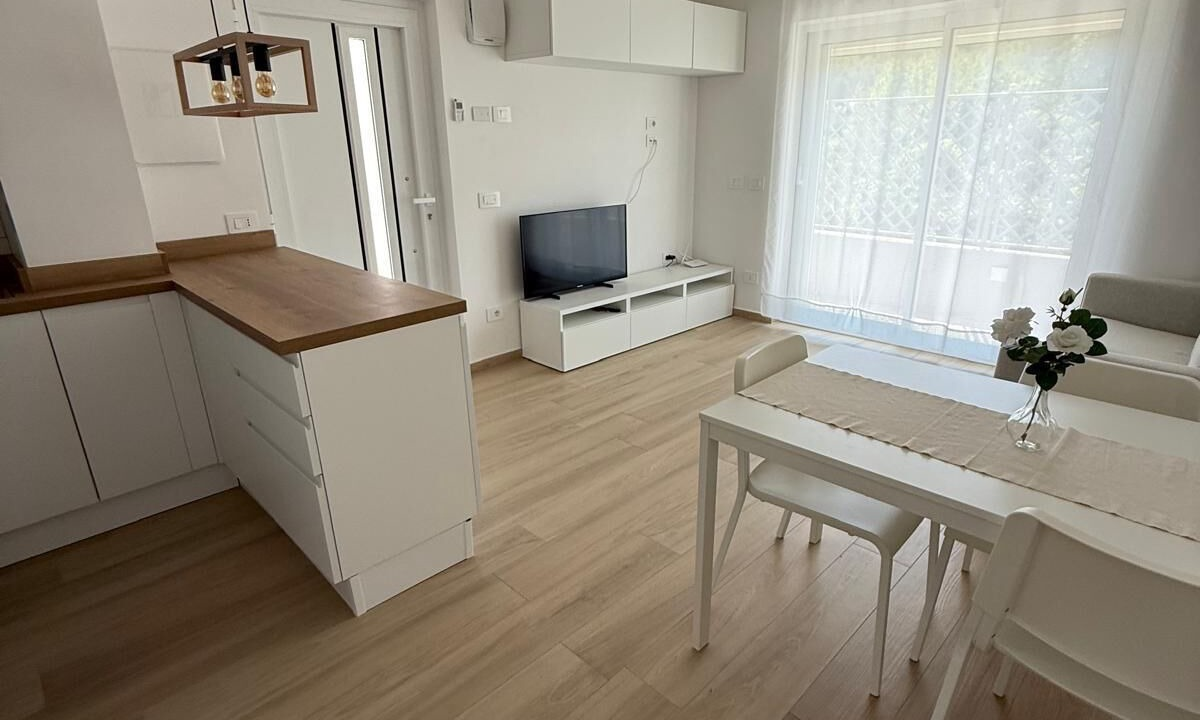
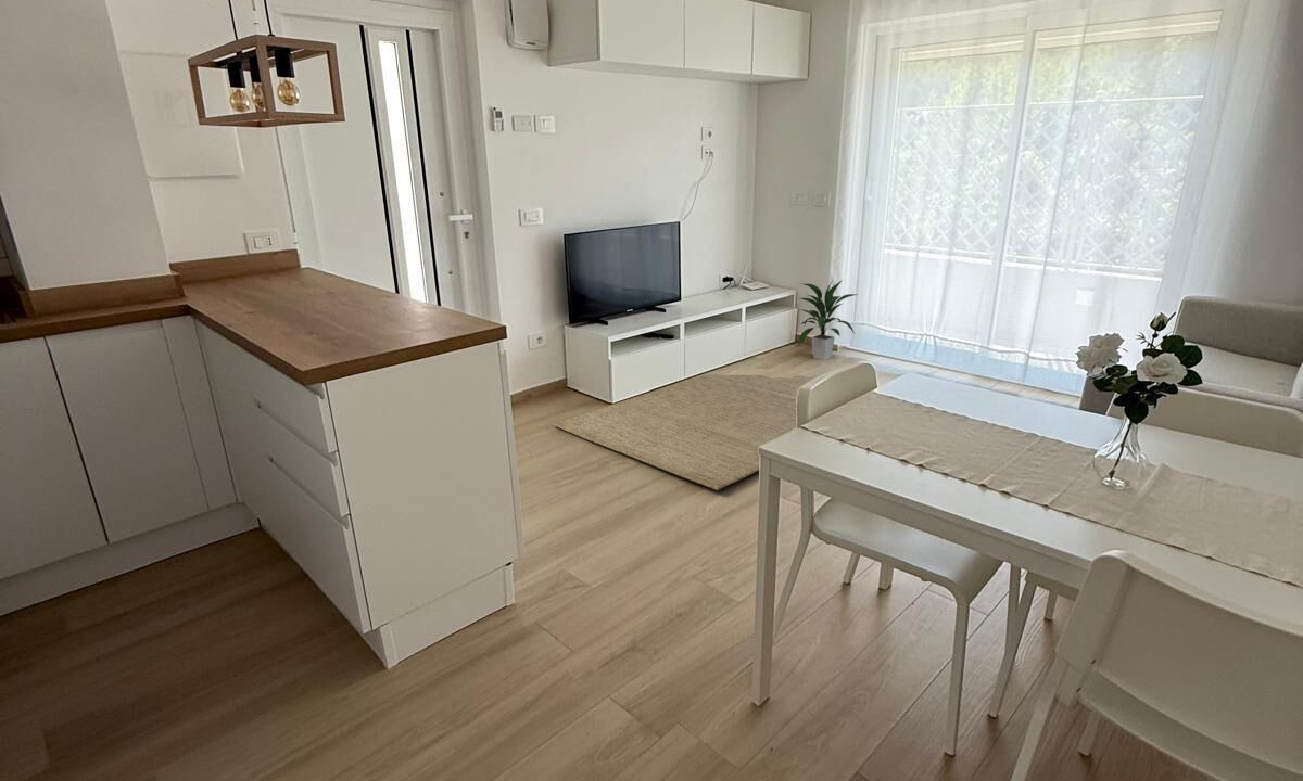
+ indoor plant (821, 318)
+ rug (737, 409)
